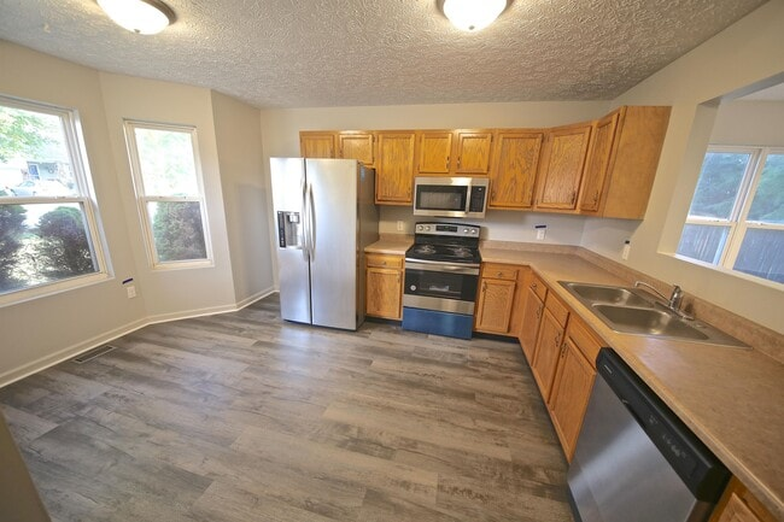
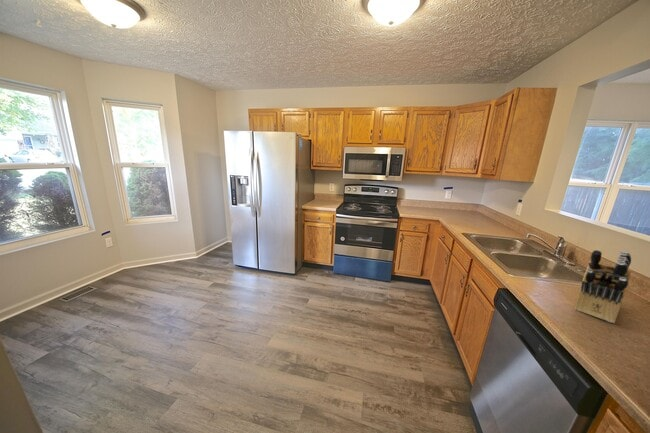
+ knife block (605, 279)
